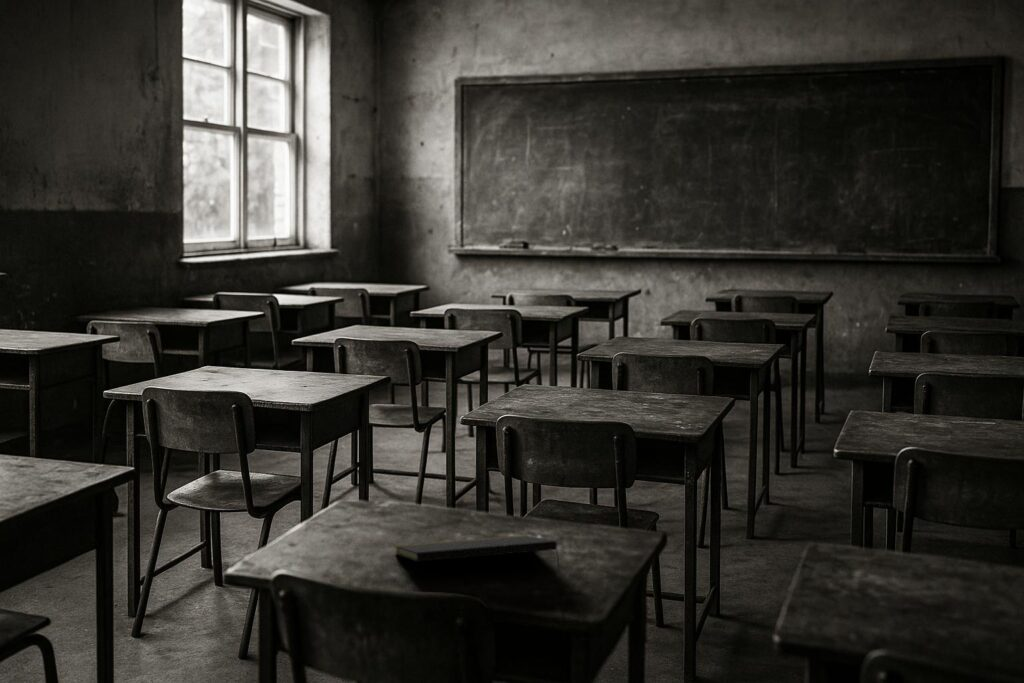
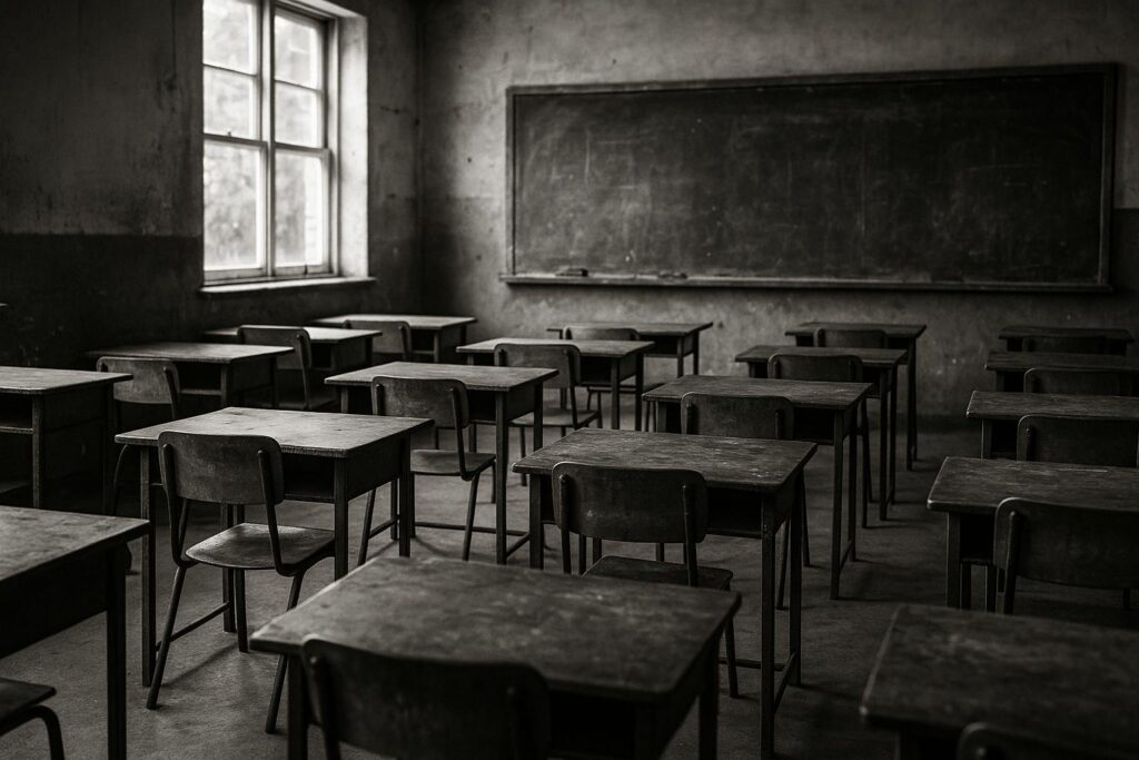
- notepad (473, 547)
